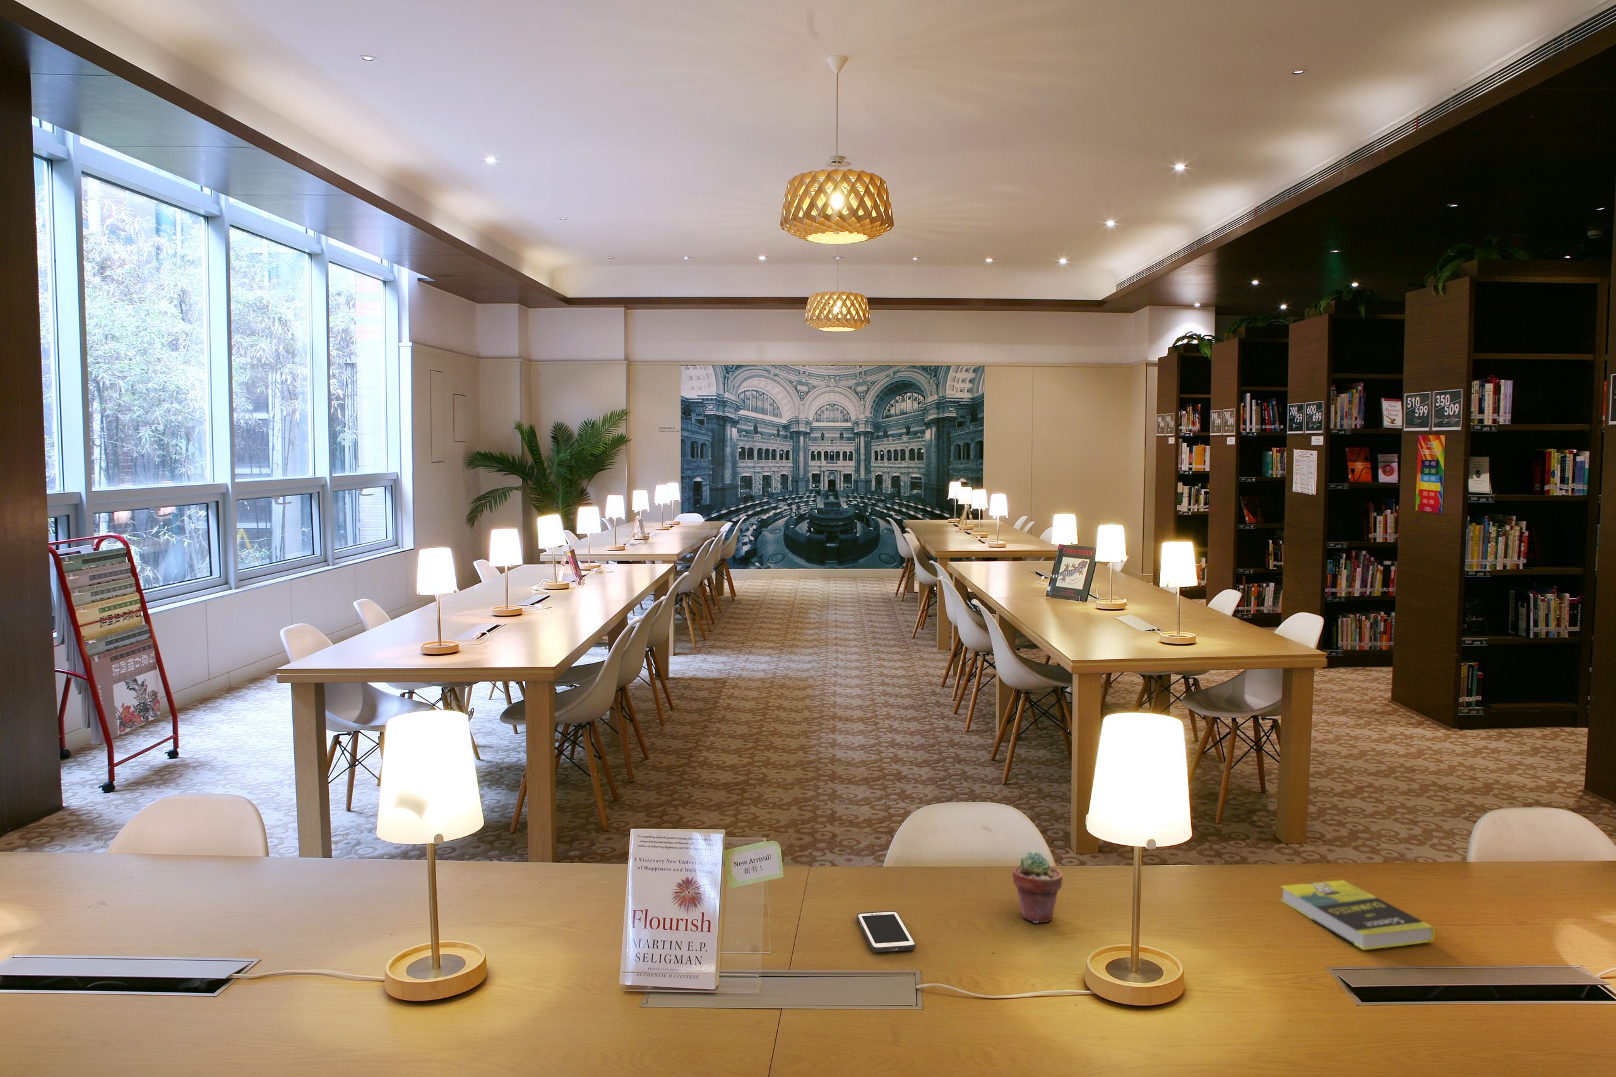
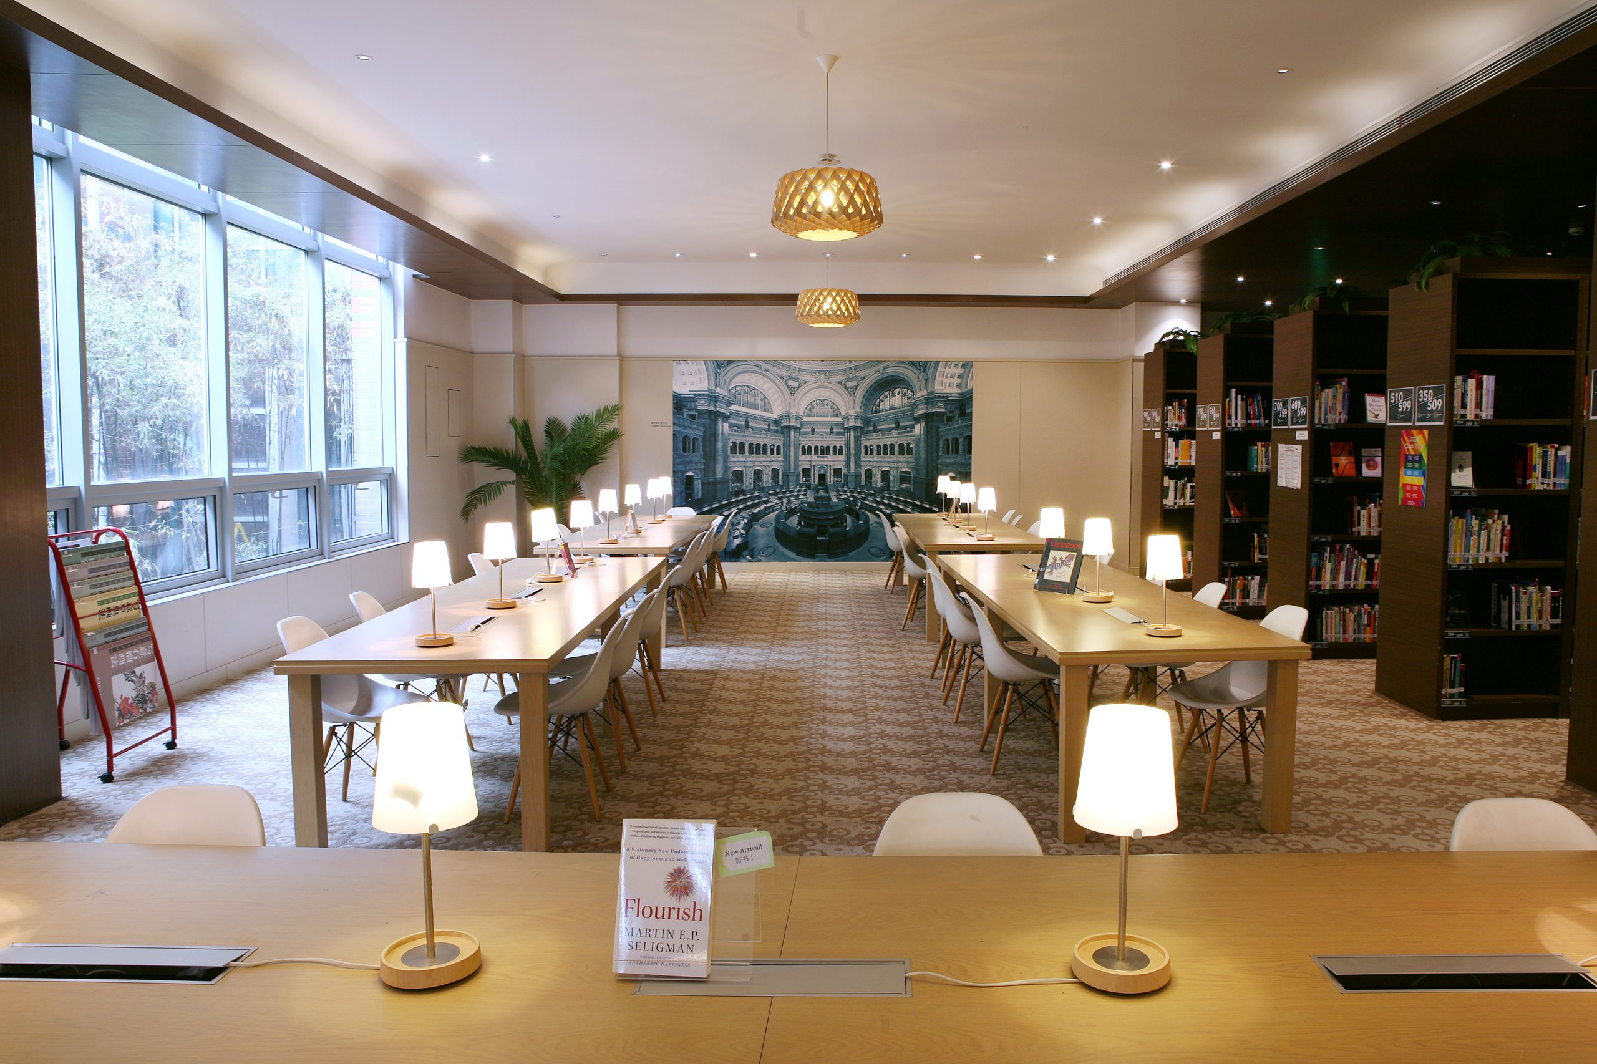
- cell phone (885, 930)
- potted succulent (1037, 883)
- book (1354, 912)
